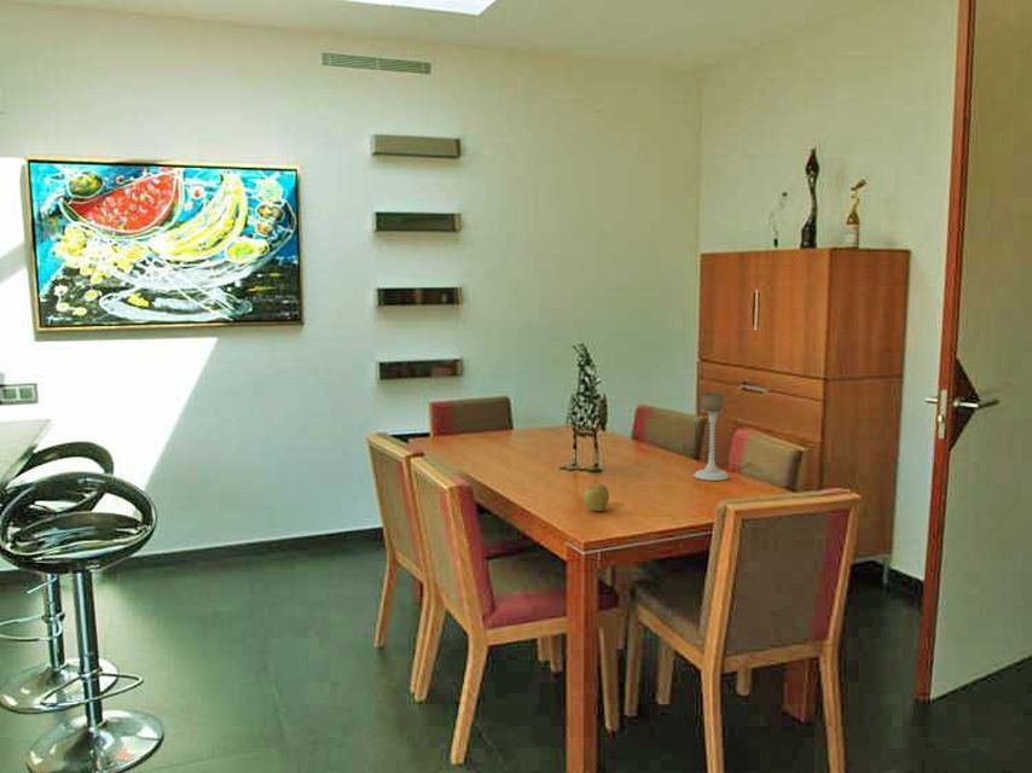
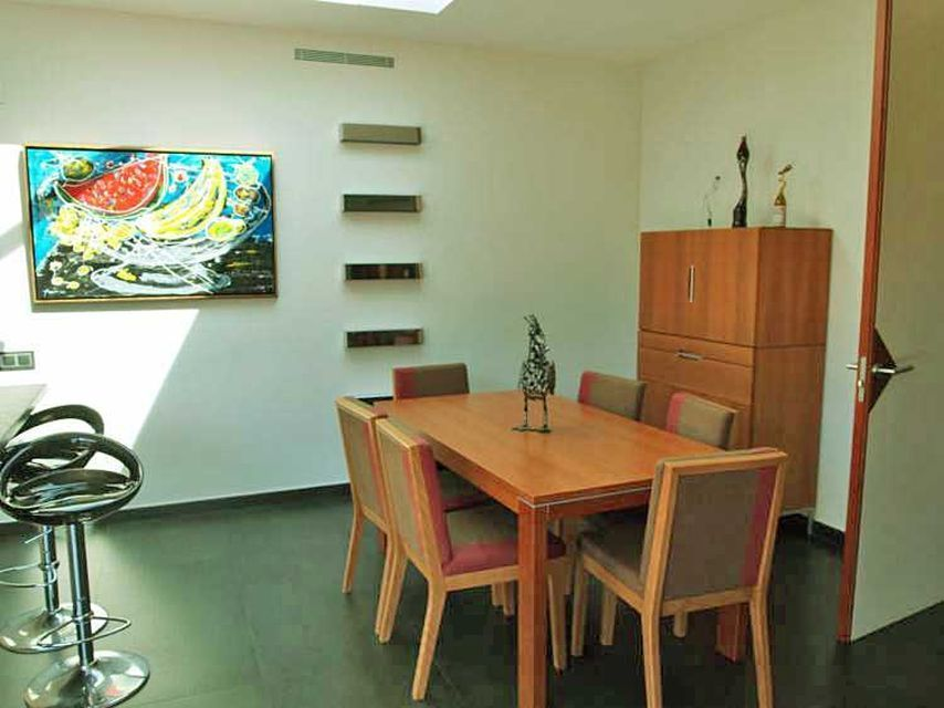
- apple (596, 496)
- candle holder (712, 435)
